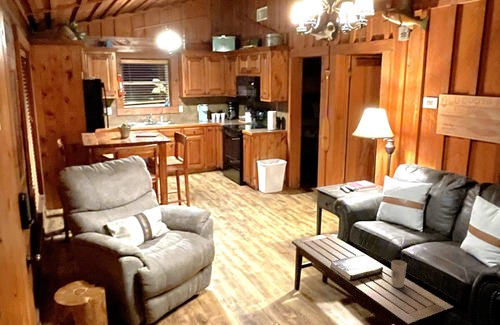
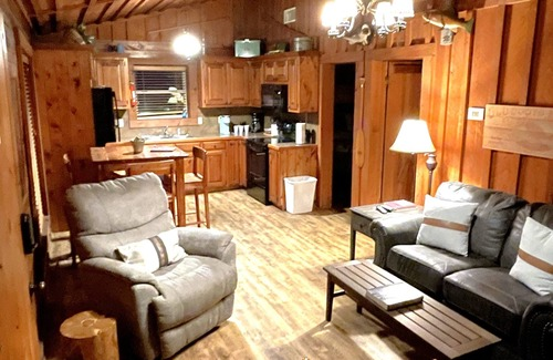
- cup (398, 274)
